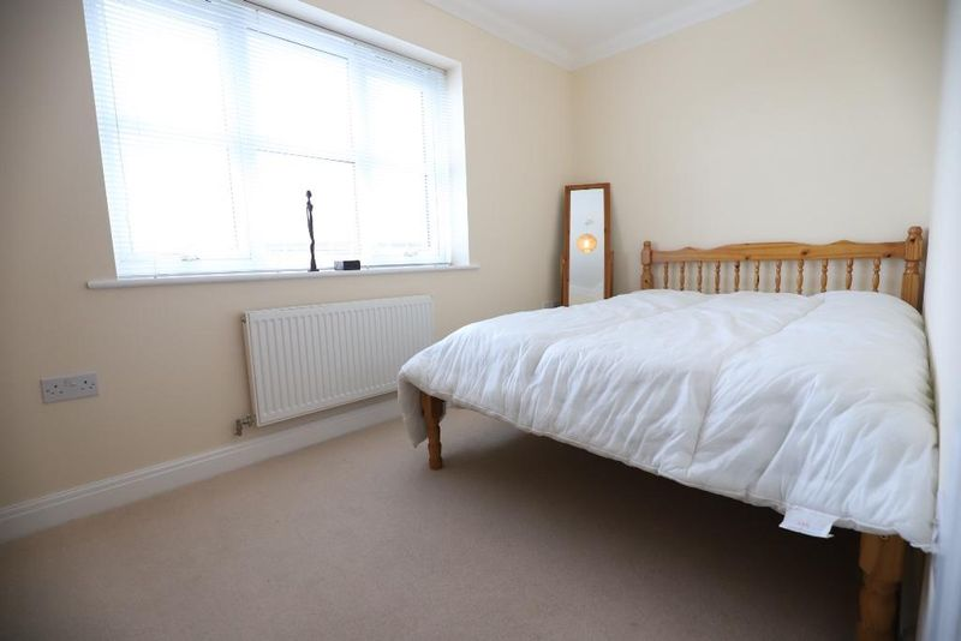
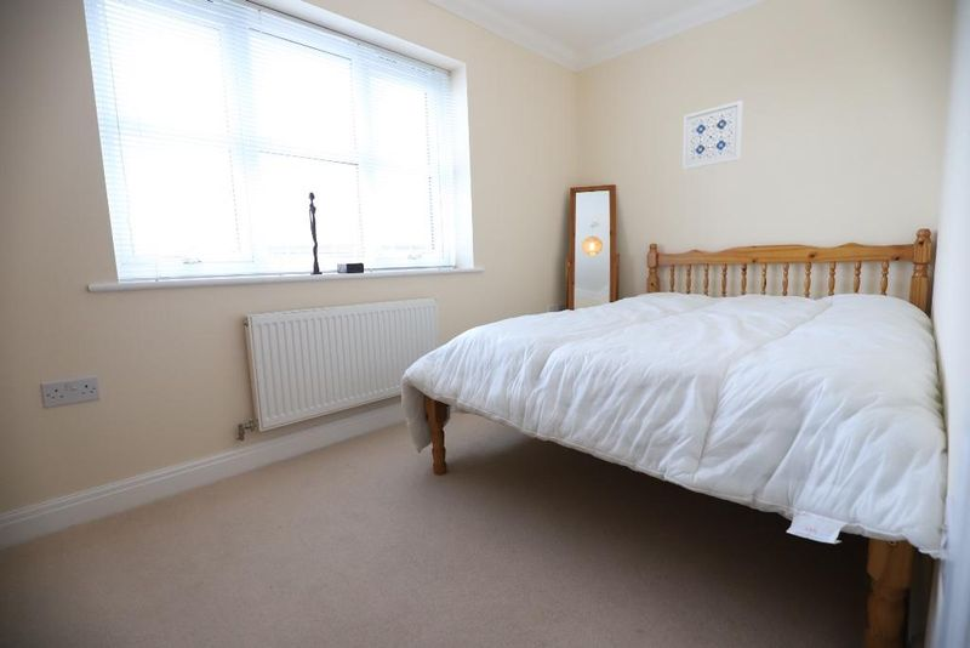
+ wall art (711, 136)
